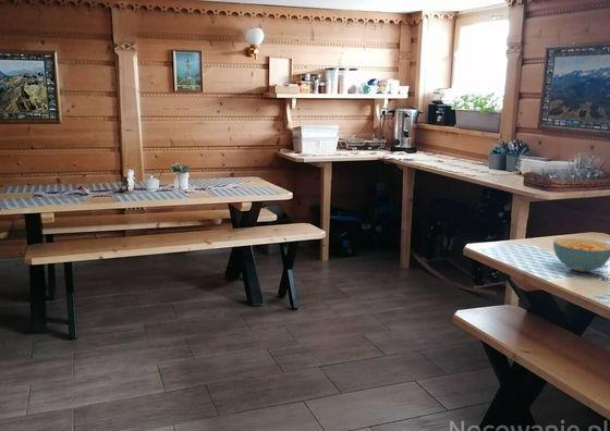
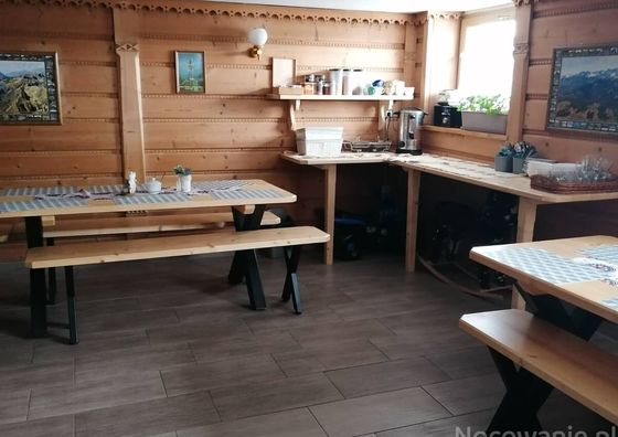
- cereal bowl (581, 257)
